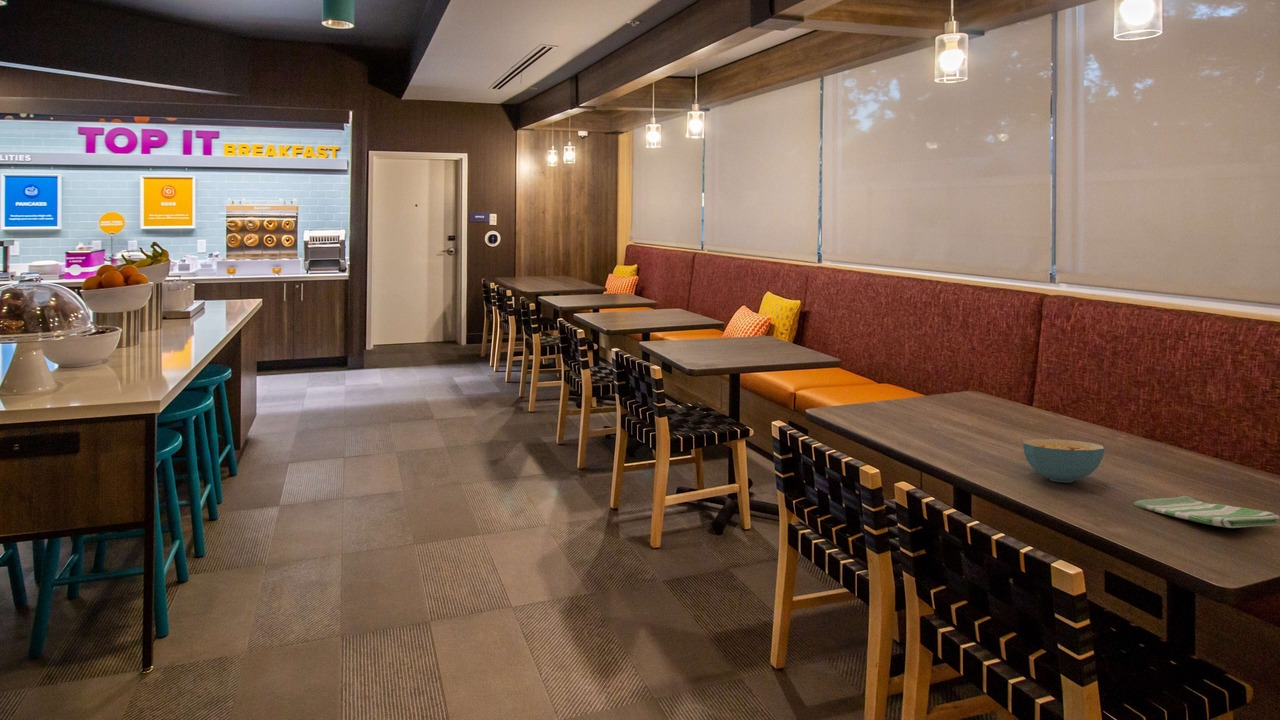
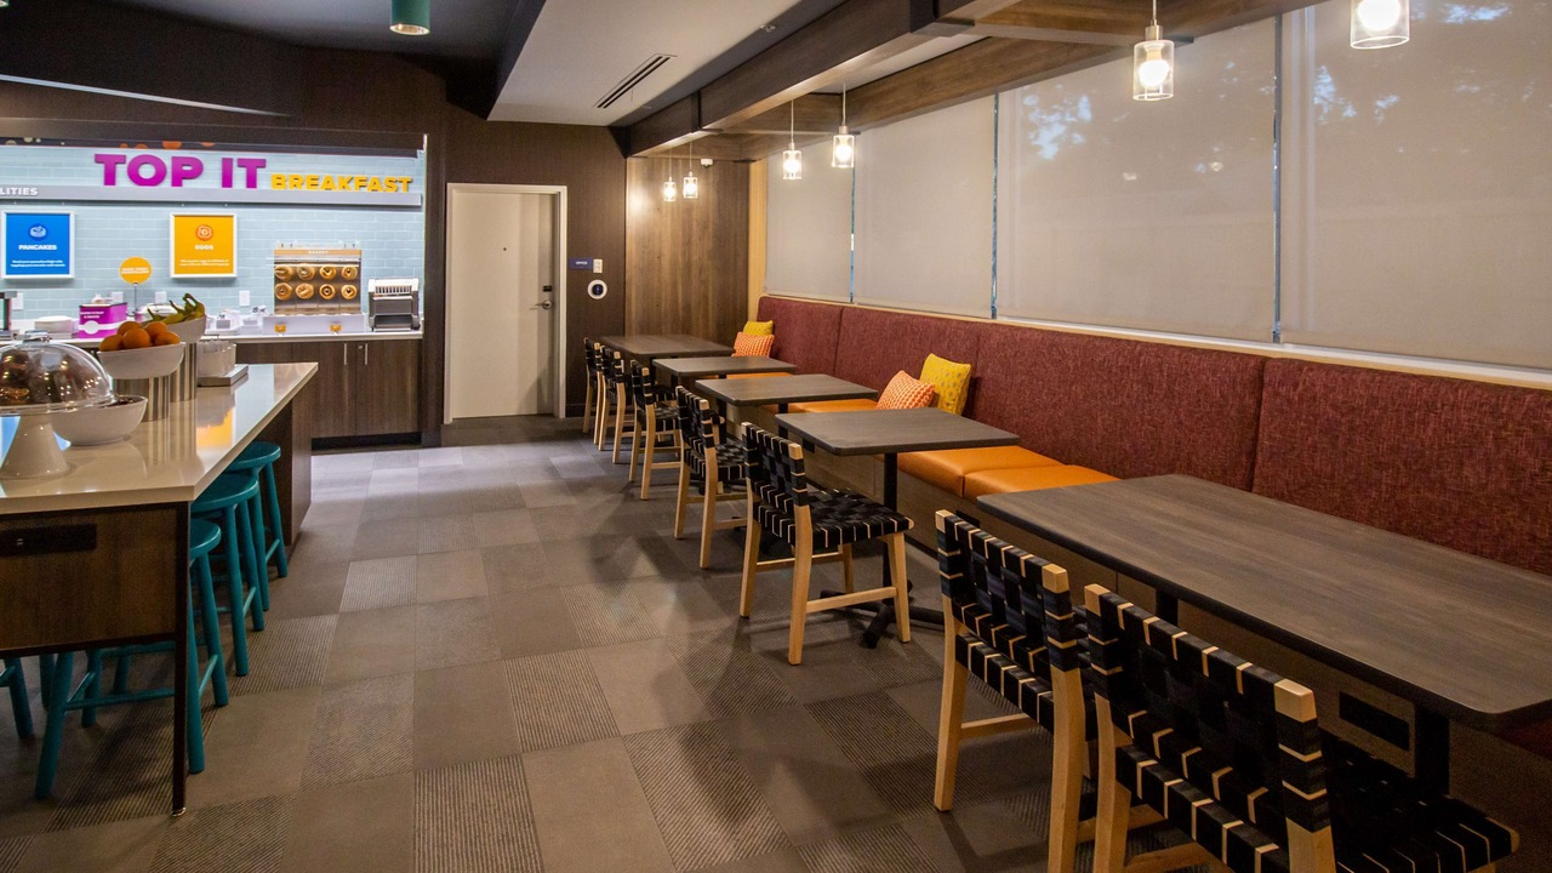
- dish towel (1204, 510)
- cereal bowl (1062, 462)
